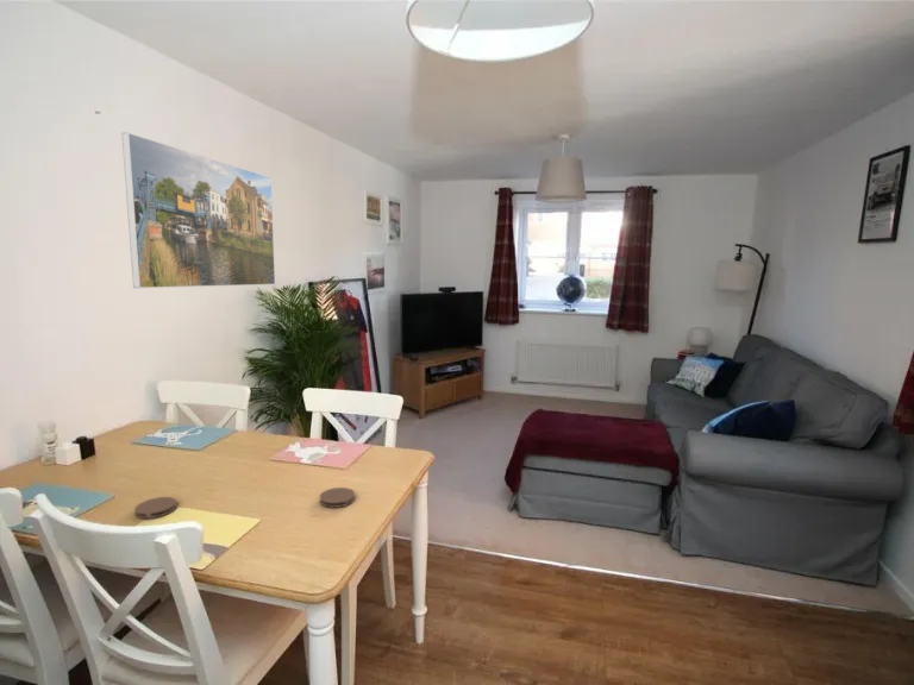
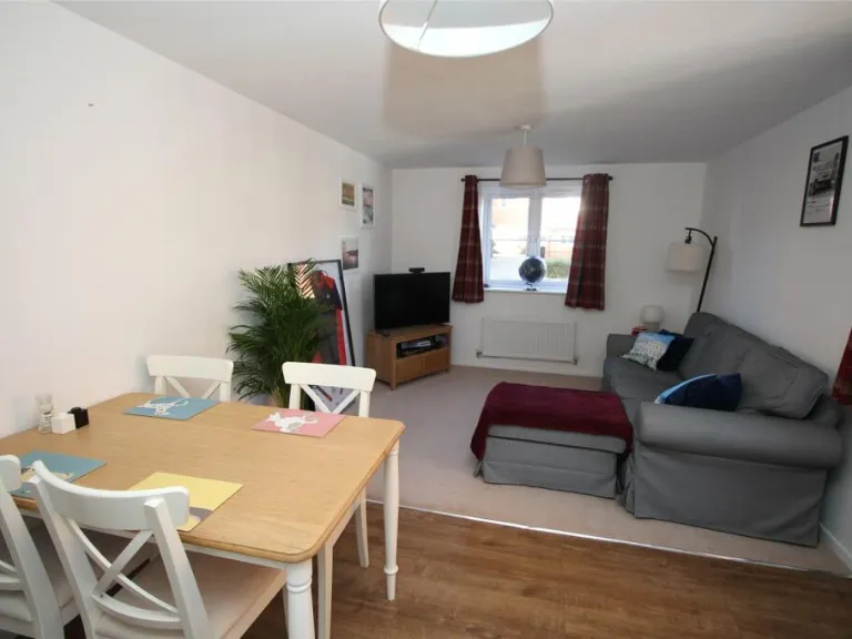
- coaster (156, 507)
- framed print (213, 224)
- coaster (337, 497)
